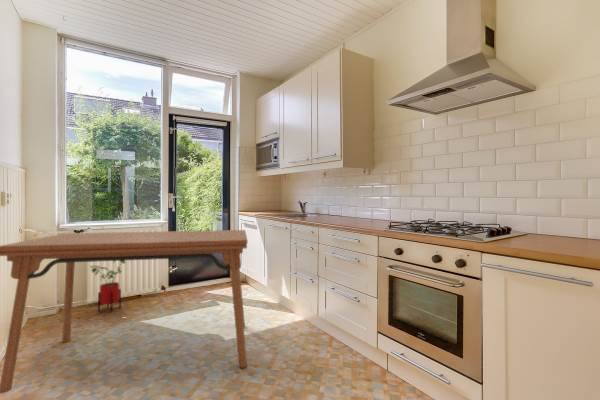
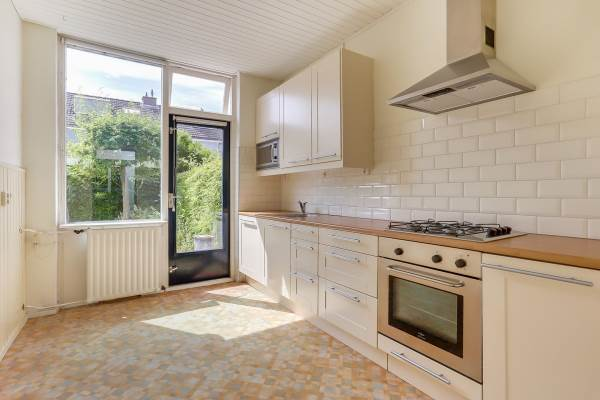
- house plant (112, 281)
- dining table (147, 259)
